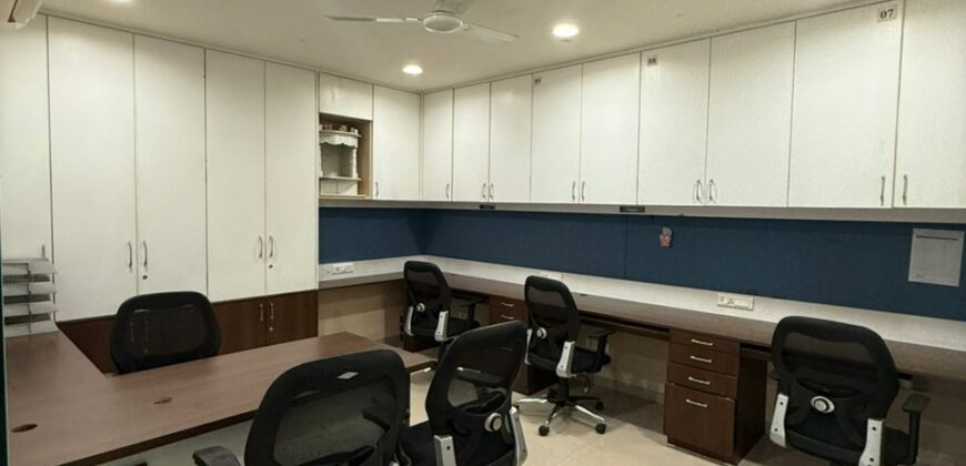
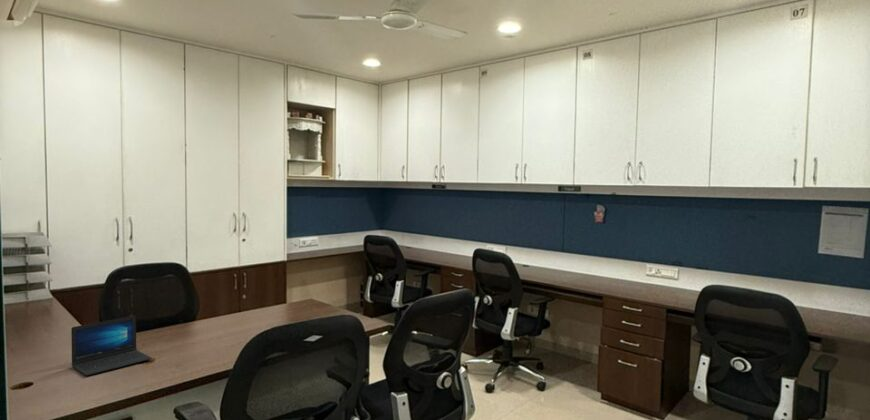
+ laptop (112, 343)
